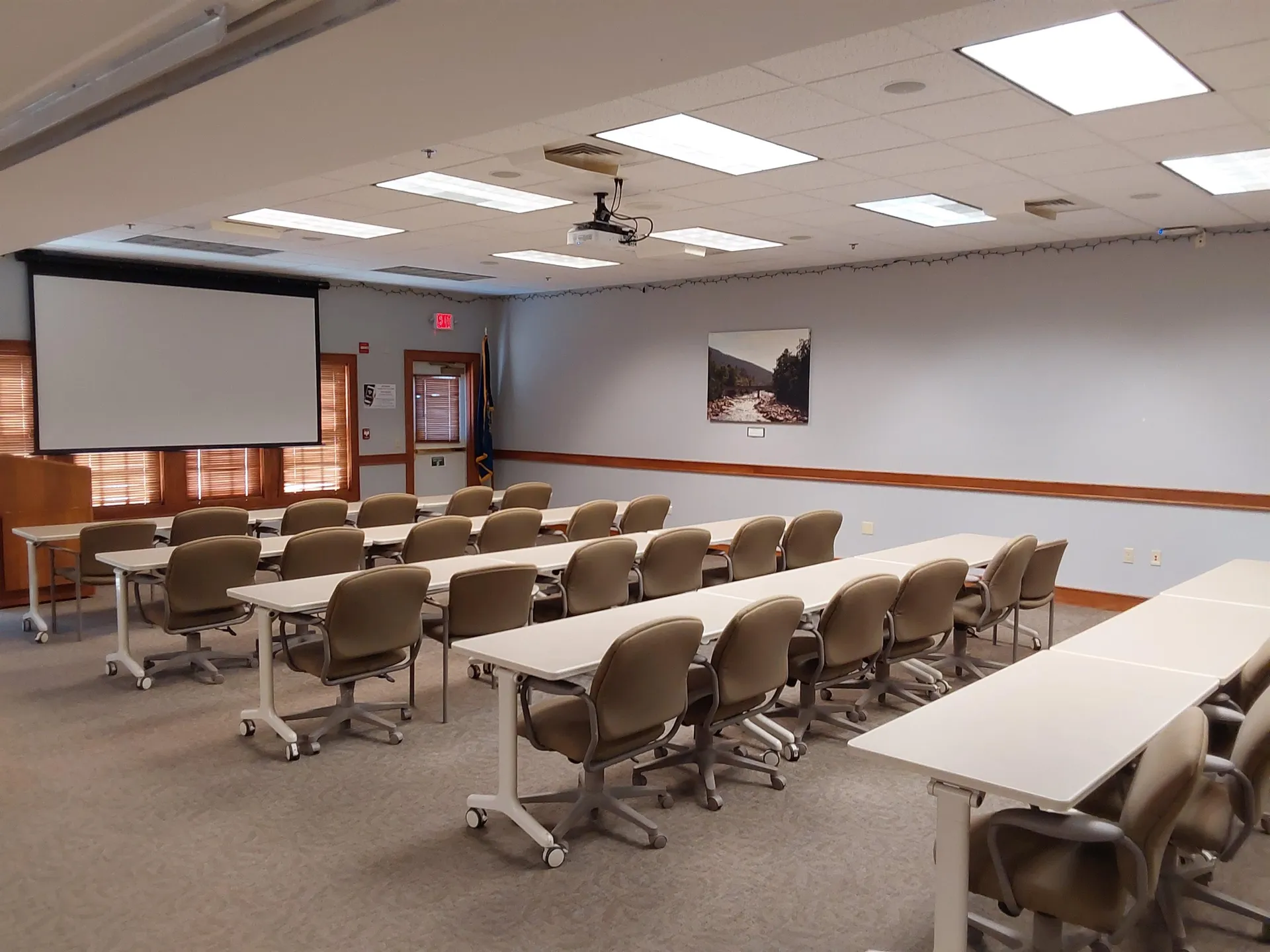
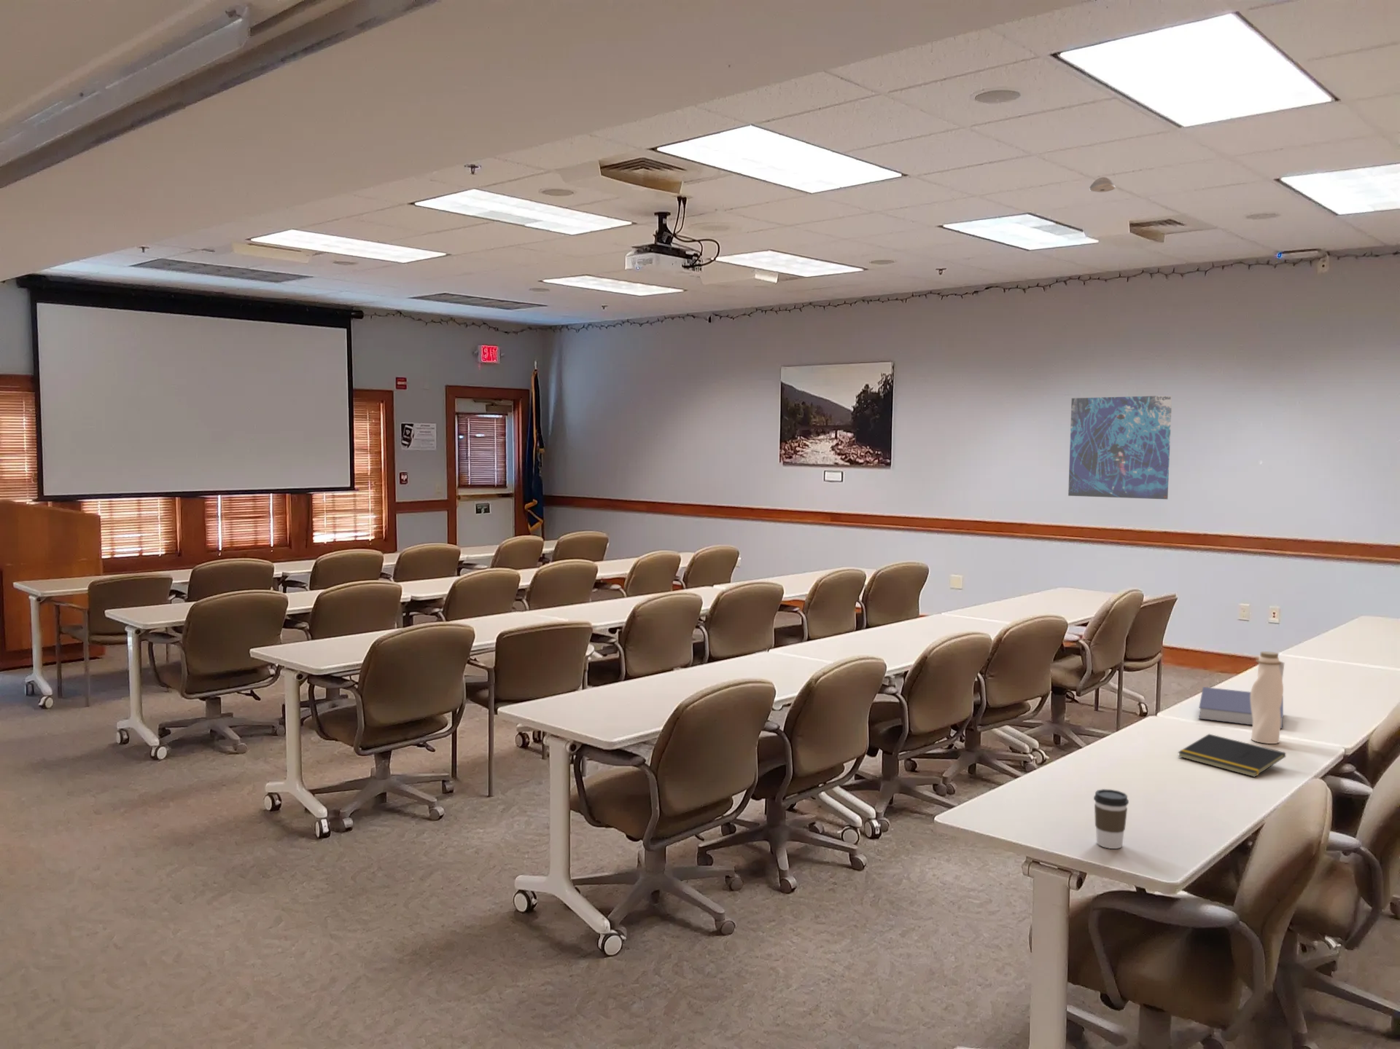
+ water bottle (1268, 695)
+ notepad (1230, 754)
+ map (1118, 447)
+ book (1241, 706)
+ coffee cup (1110, 819)
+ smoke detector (1101, 184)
